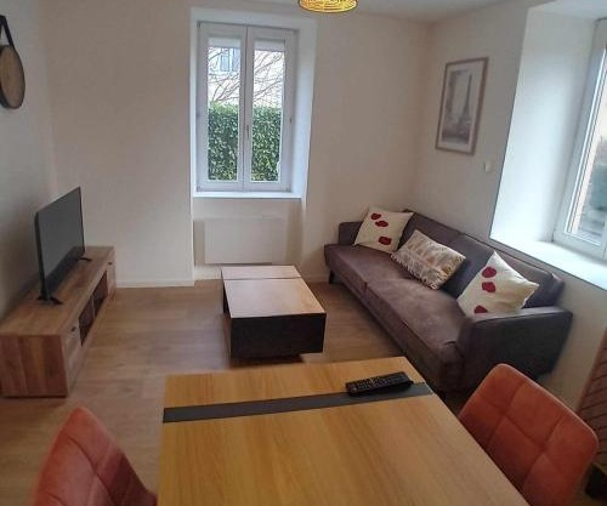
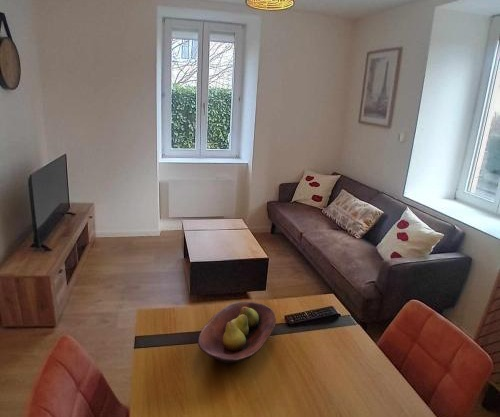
+ fruit bowl (239, 328)
